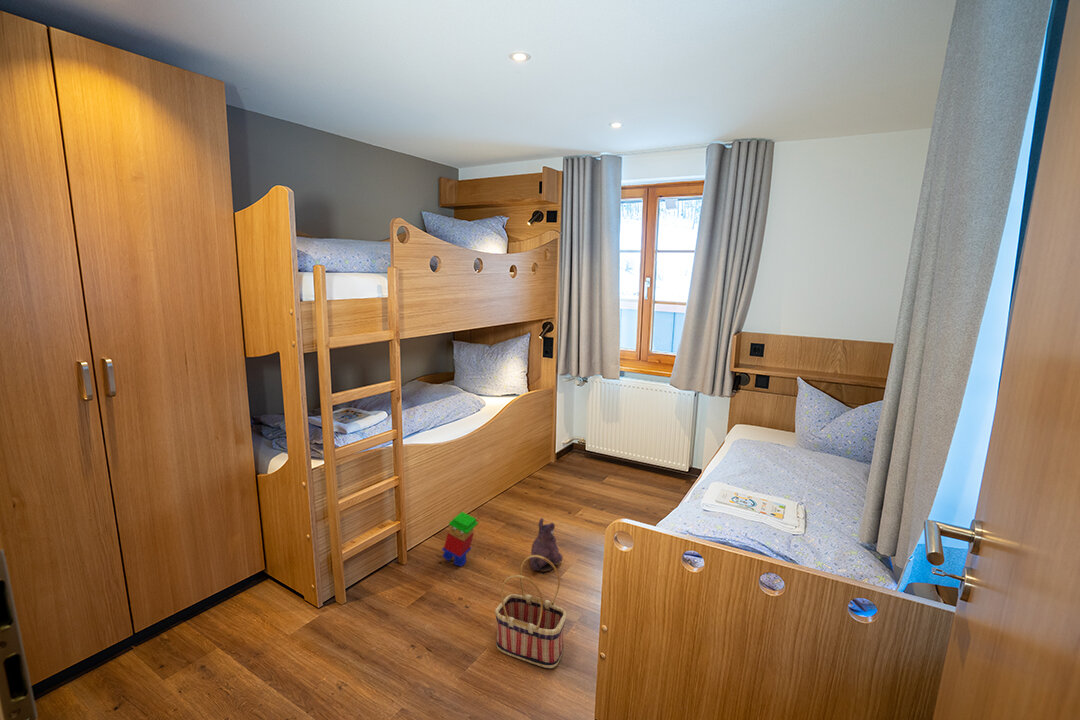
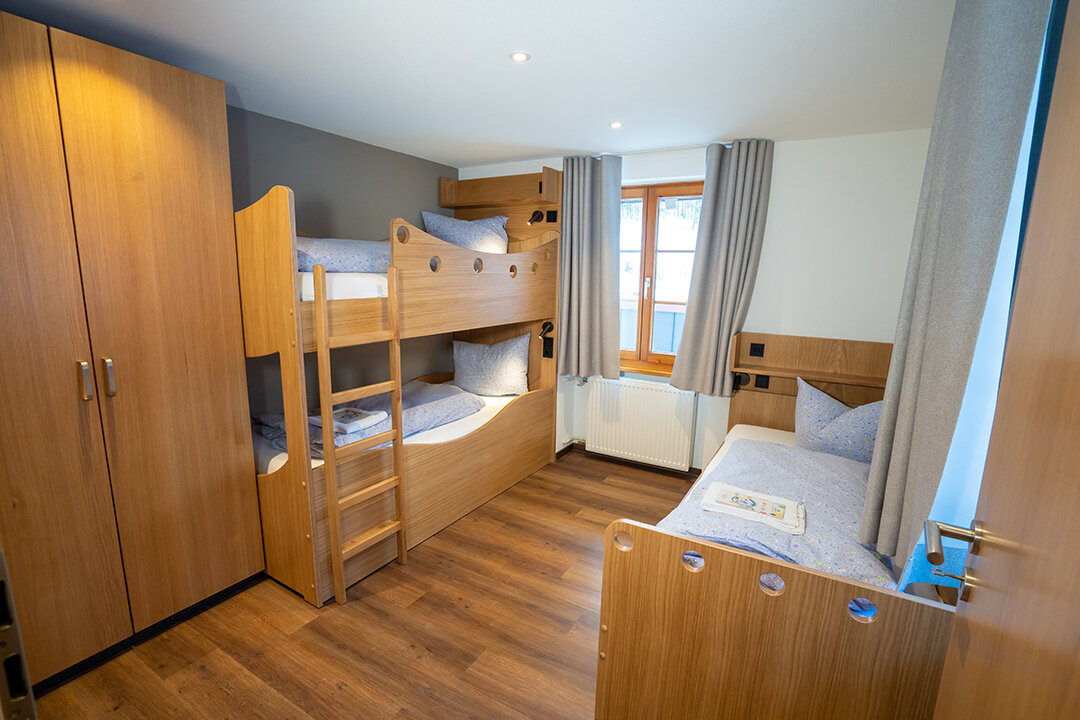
- plush toy (542, 544)
- stacking toy (458, 539)
- basket (531, 607)
